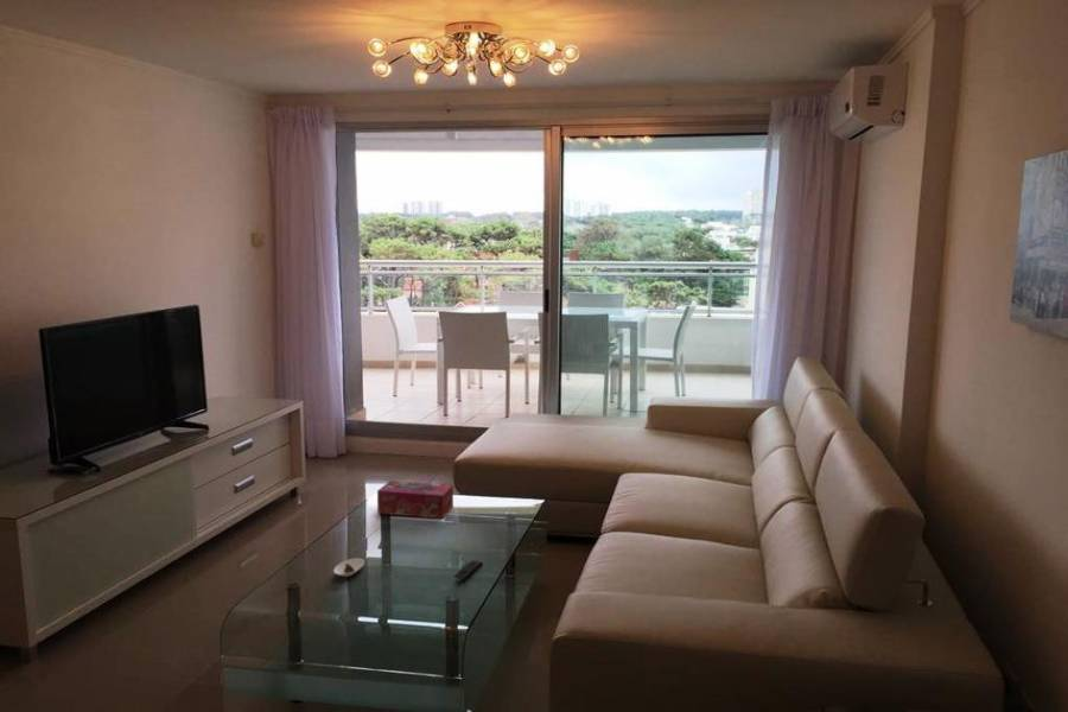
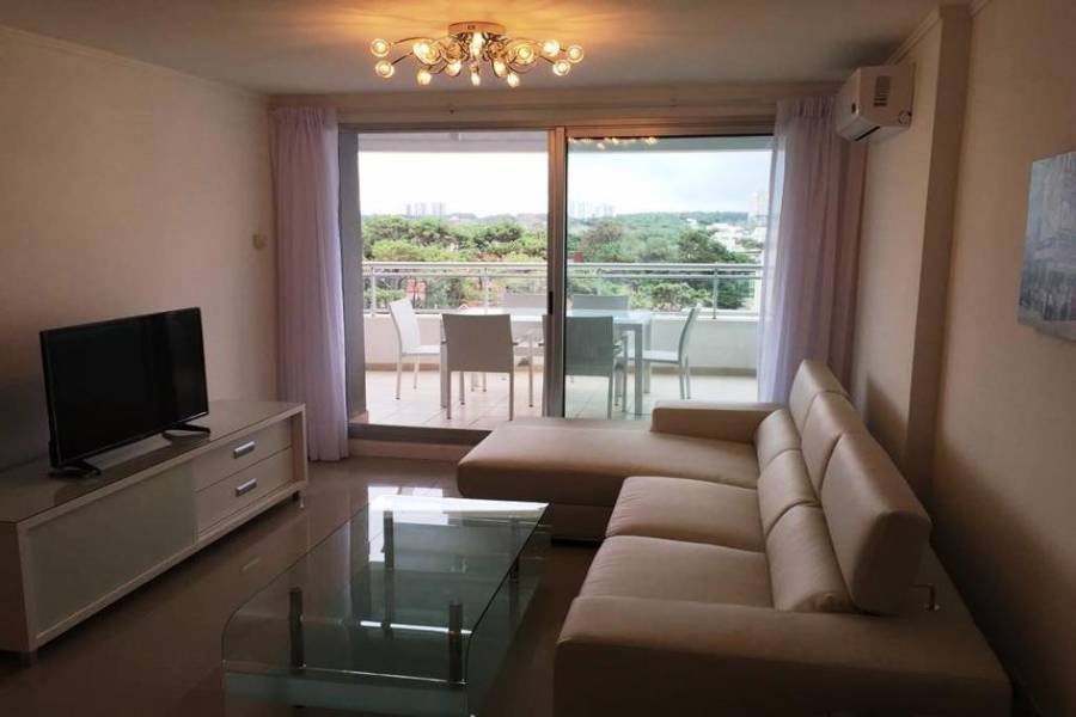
- saucer (349, 568)
- remote control (468, 570)
- tissue box (415, 498)
